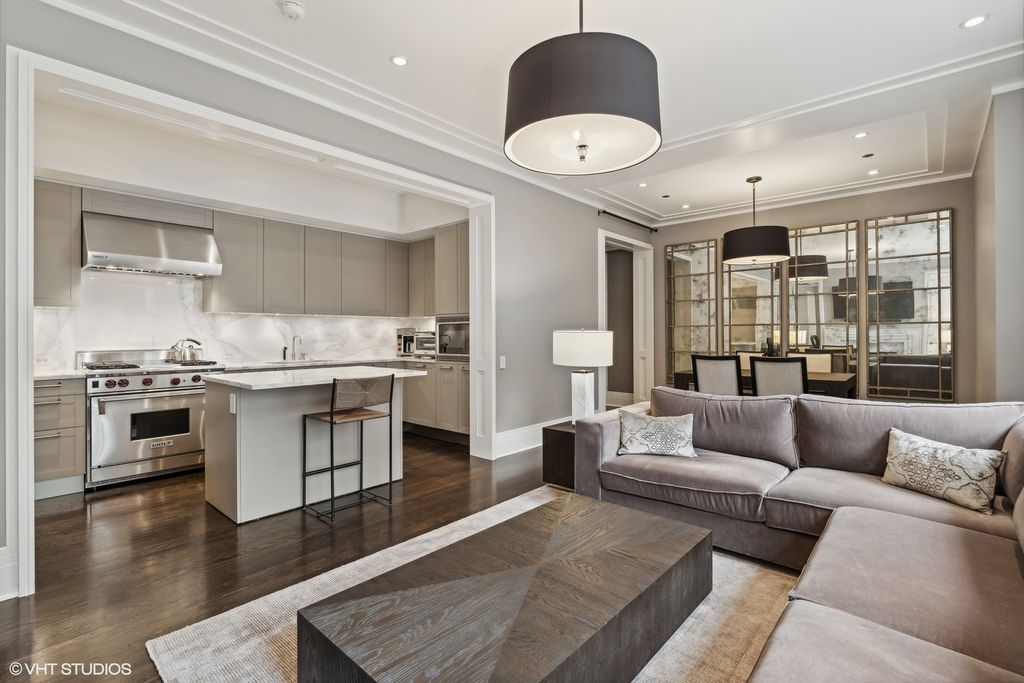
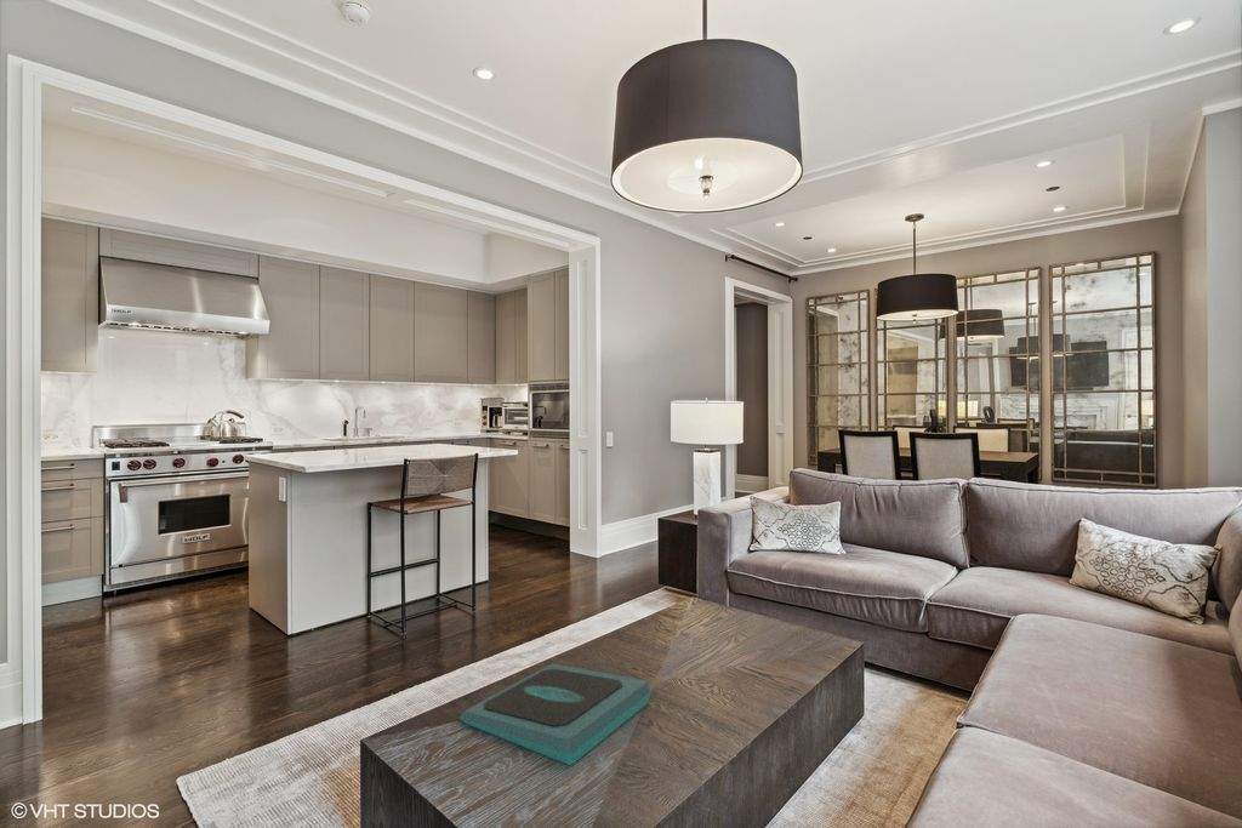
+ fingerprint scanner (558, 701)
